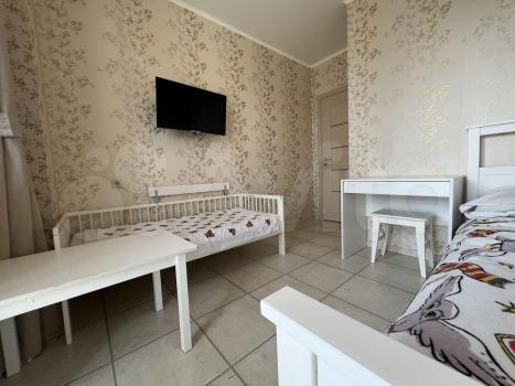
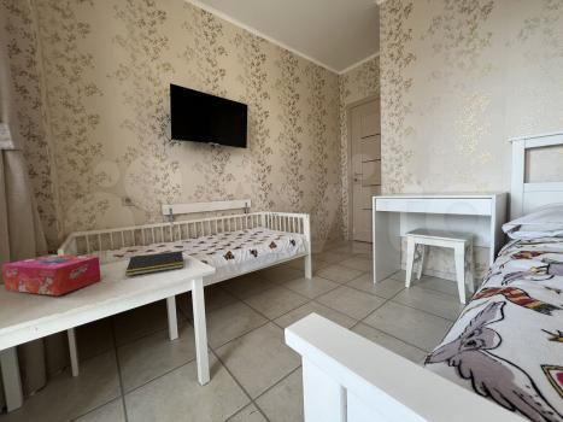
+ notepad (157, 262)
+ tissue box (53, 272)
